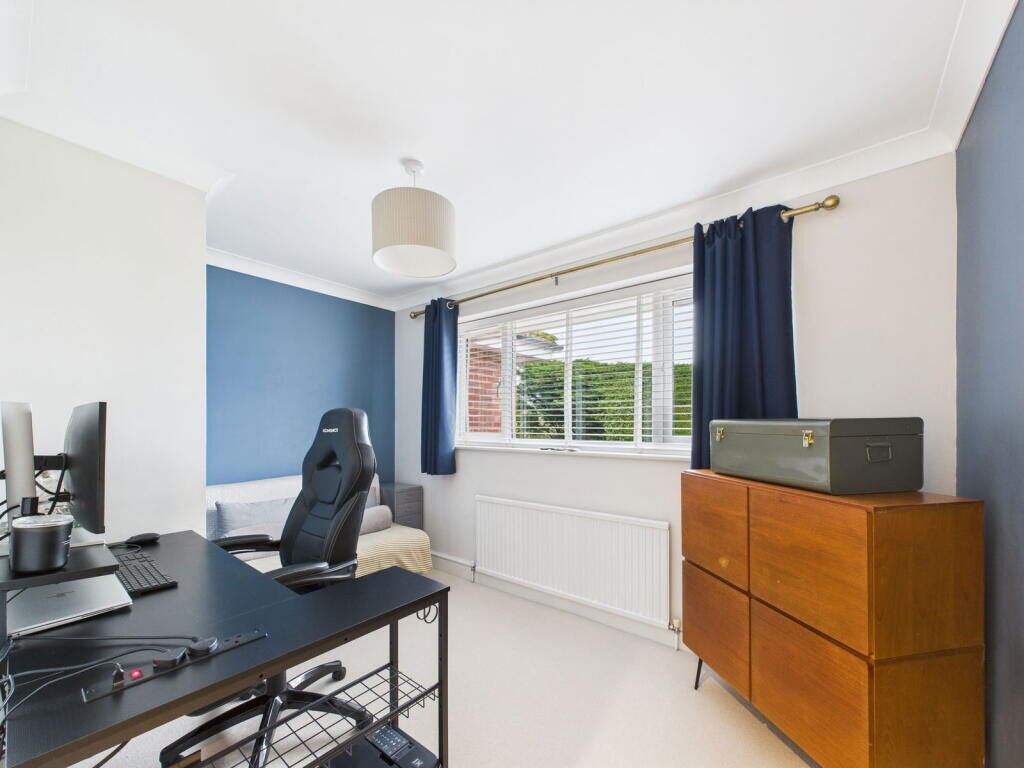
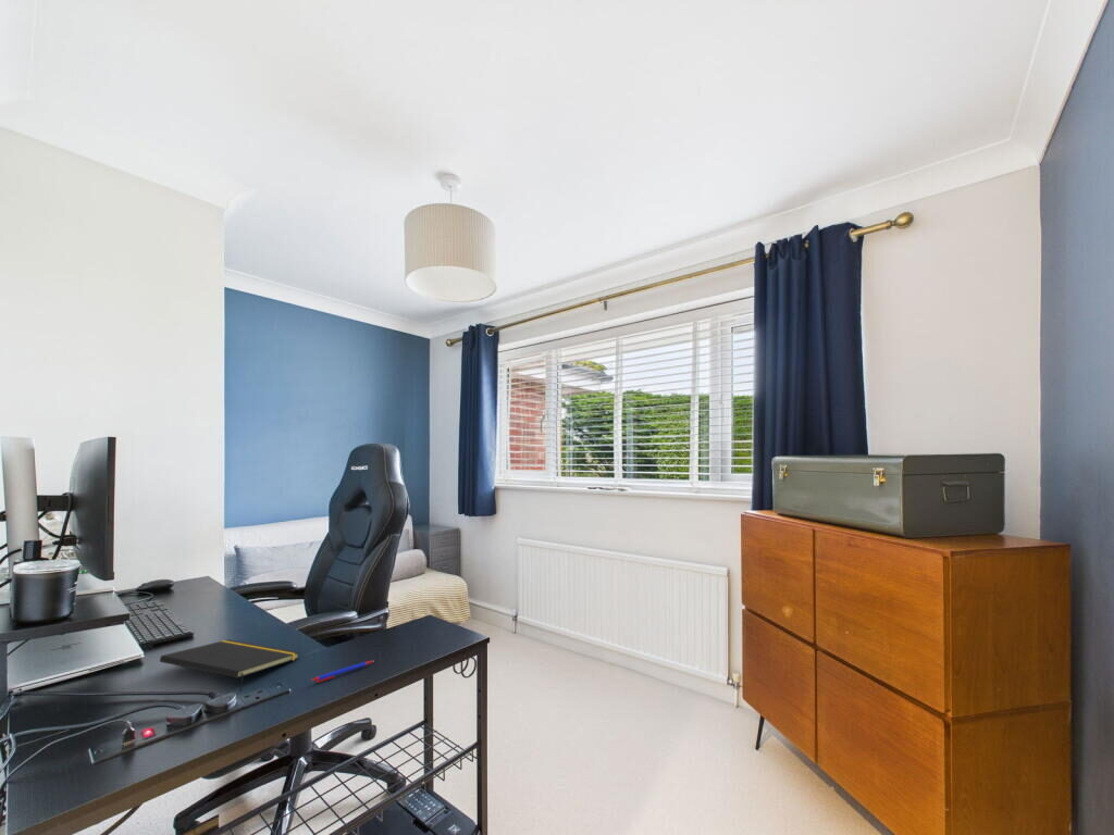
+ notepad (232, 657)
+ pen (344, 670)
